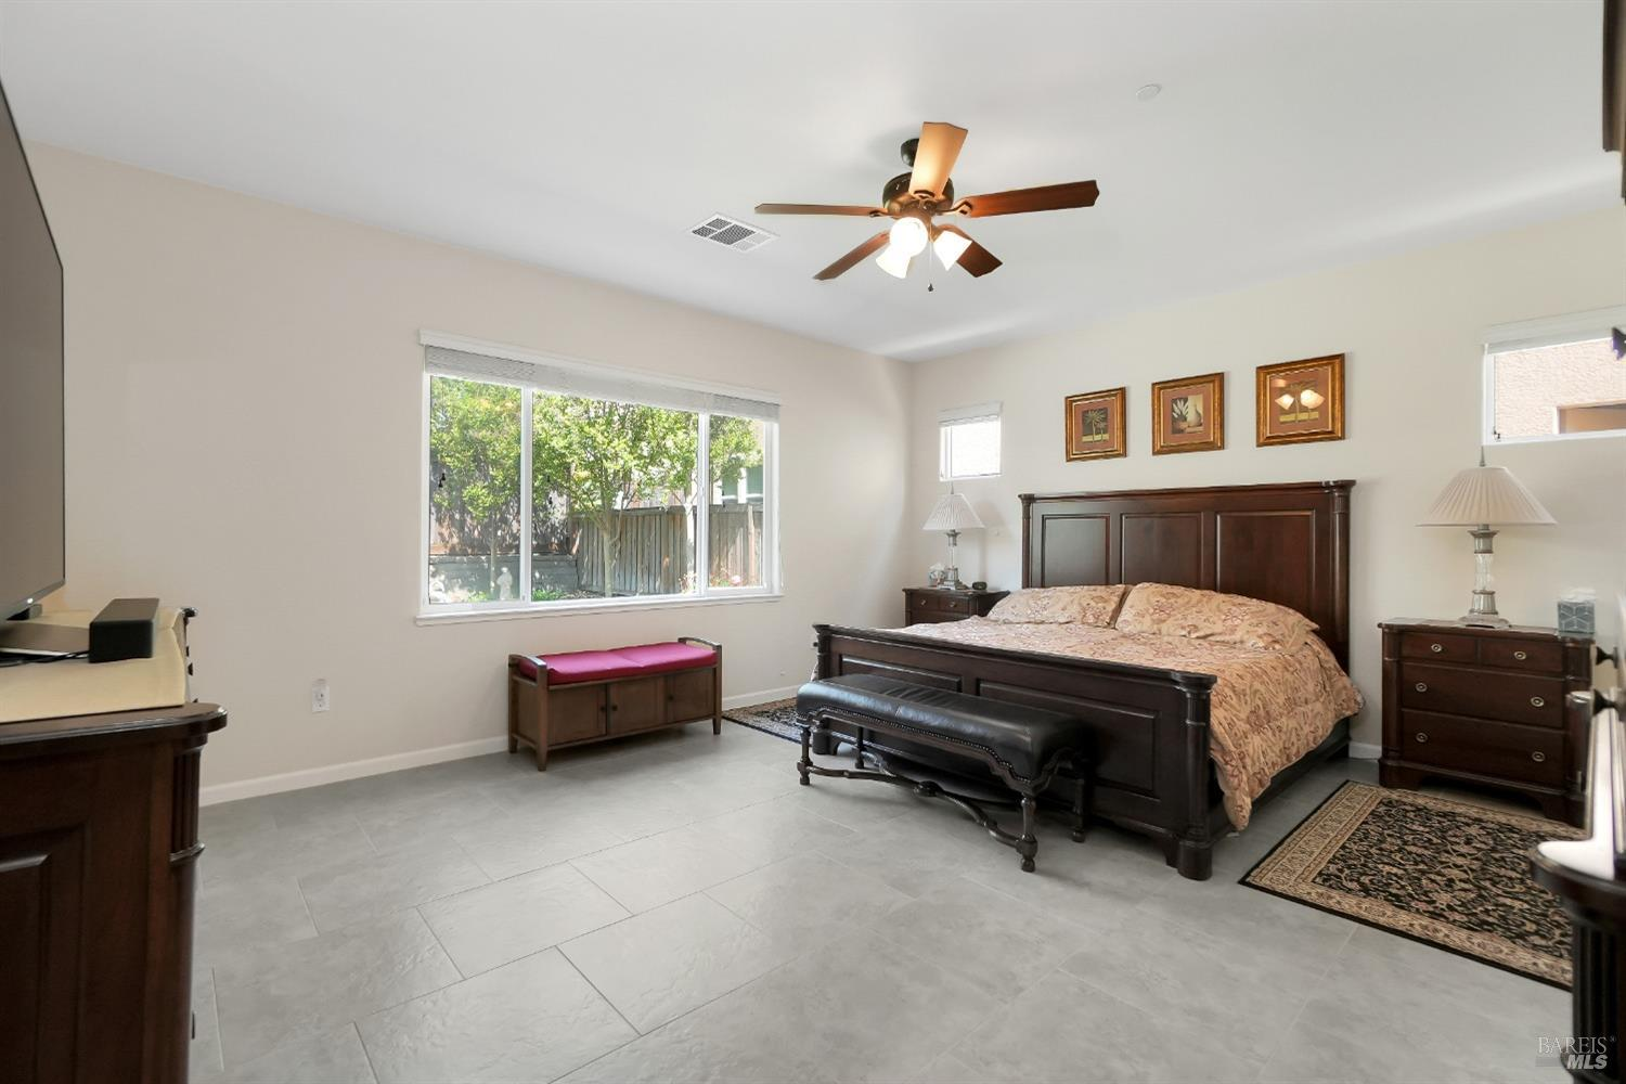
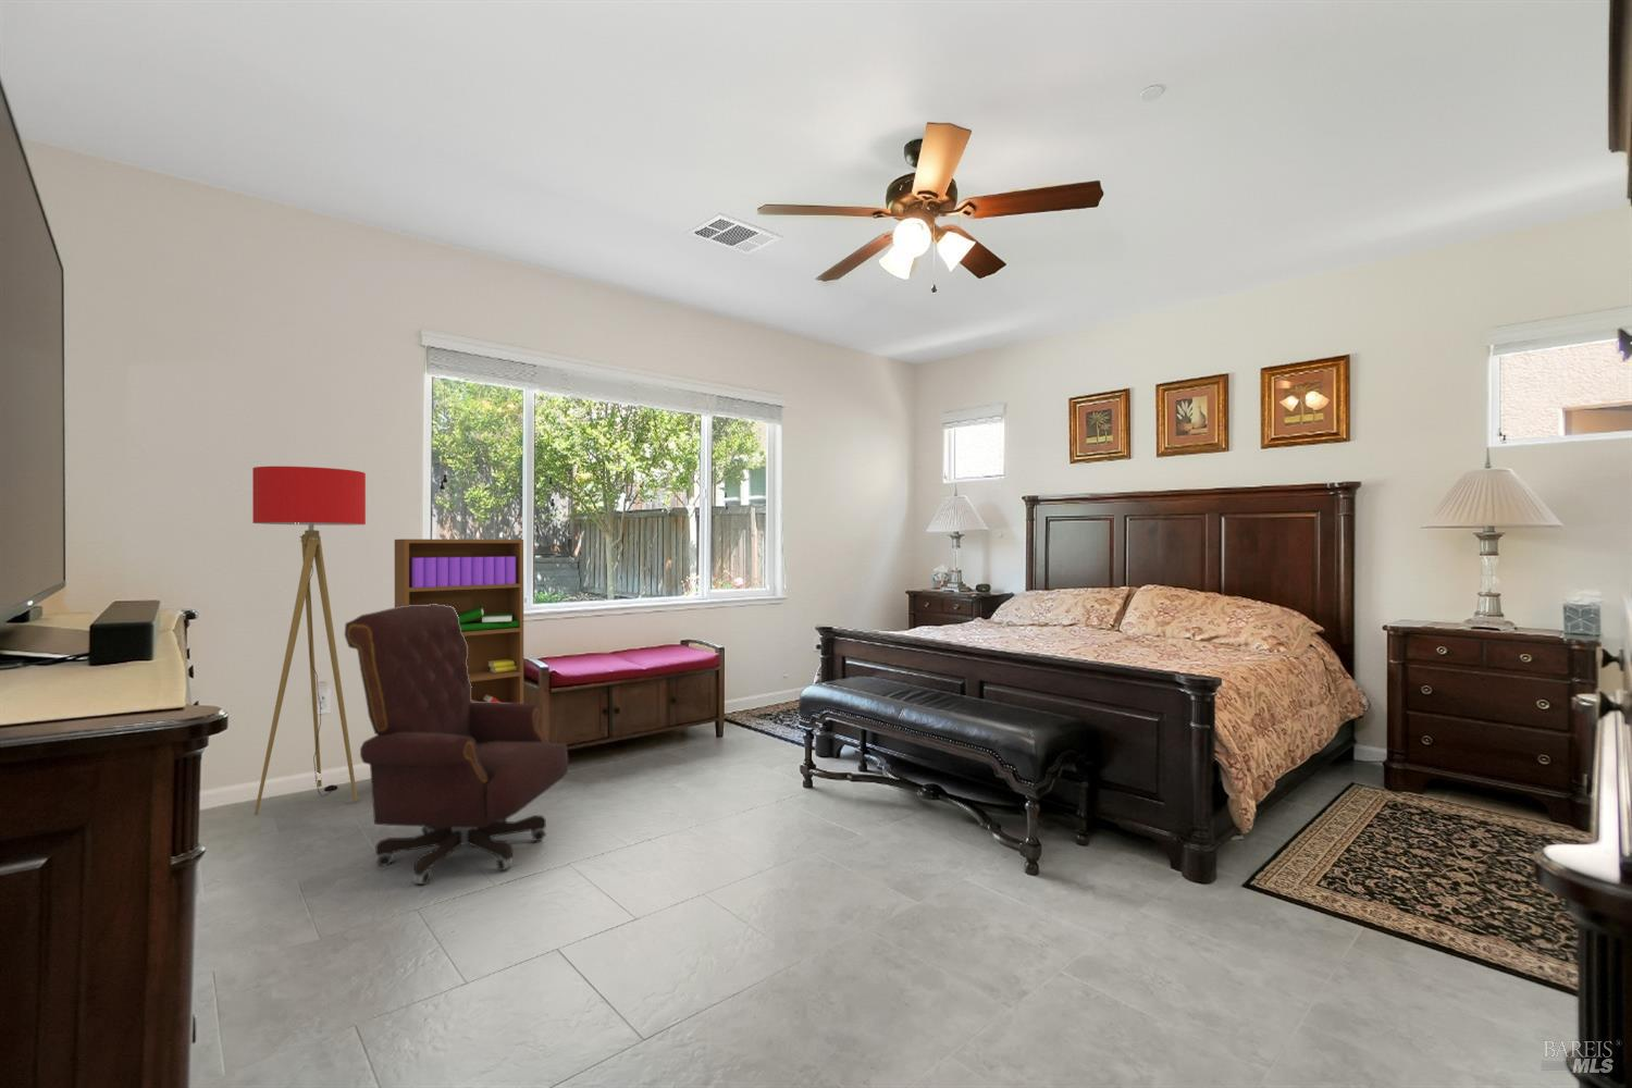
+ office chair (465, 727)
+ bookshelf (466, 658)
+ floor lamp (311, 635)
